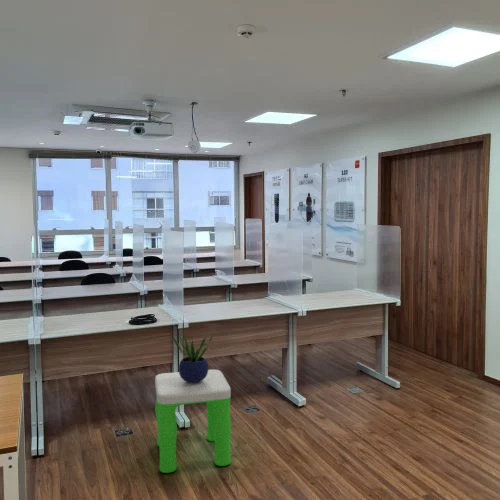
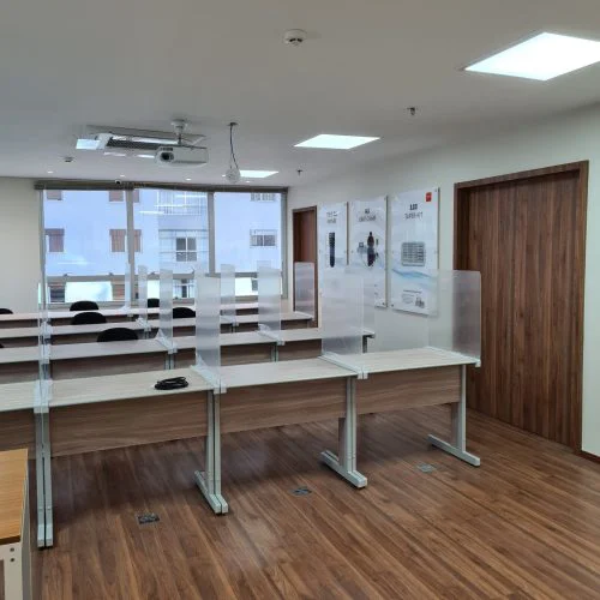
- stool (191, 403)
- potted plant (191, 355)
